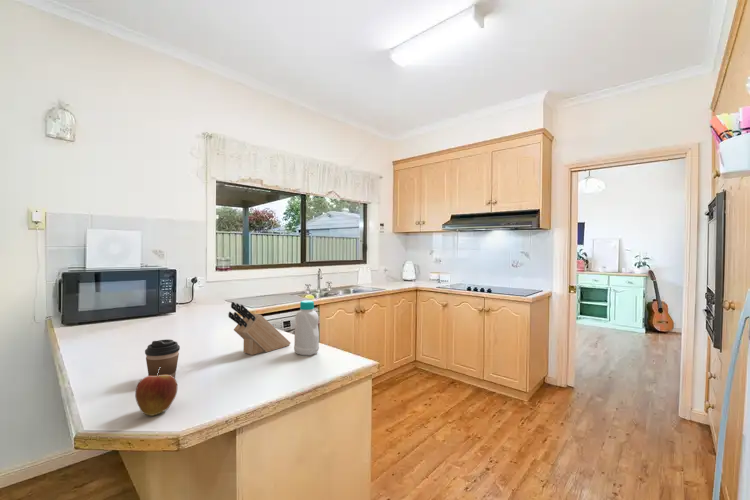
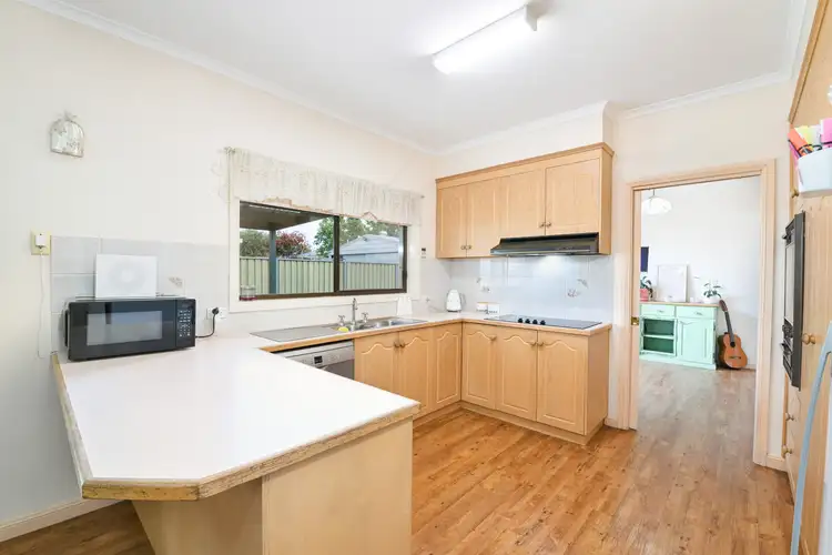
- bottle (306, 326)
- knife block (259, 325)
- apple (156, 390)
- coffee cup (162, 358)
